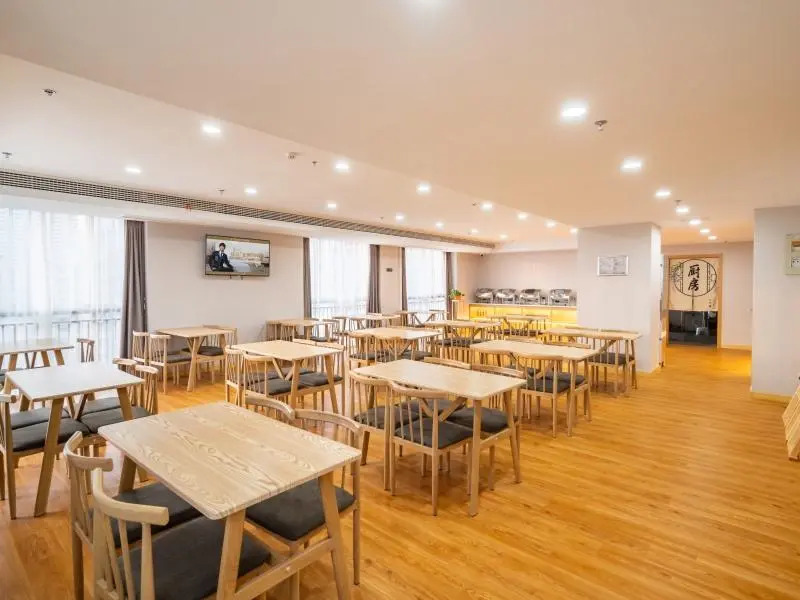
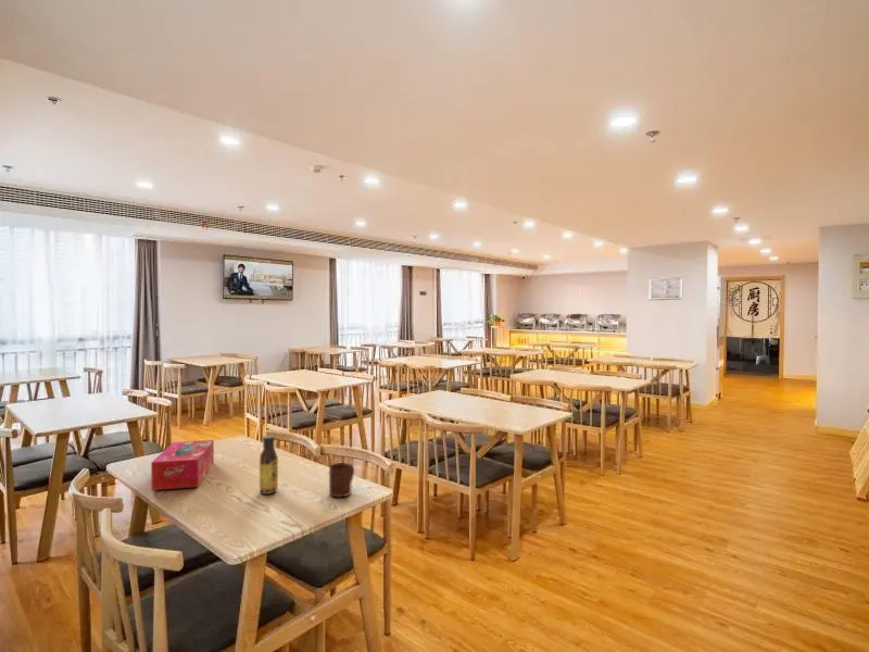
+ cup (341, 478)
+ sauce bottle (268, 464)
+ tissue box (185, 463)
